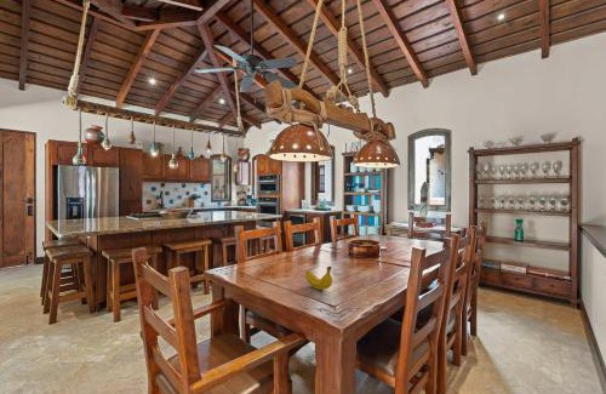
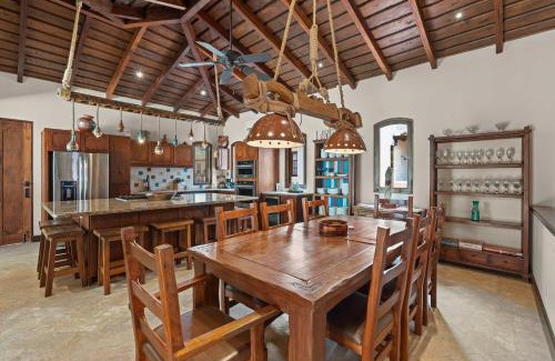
- fruit (315, 276)
